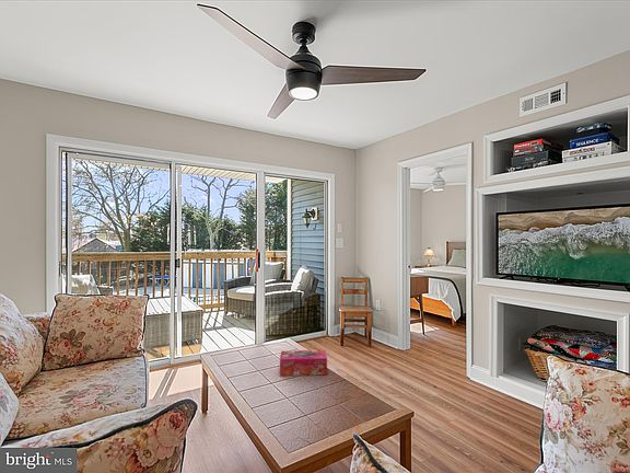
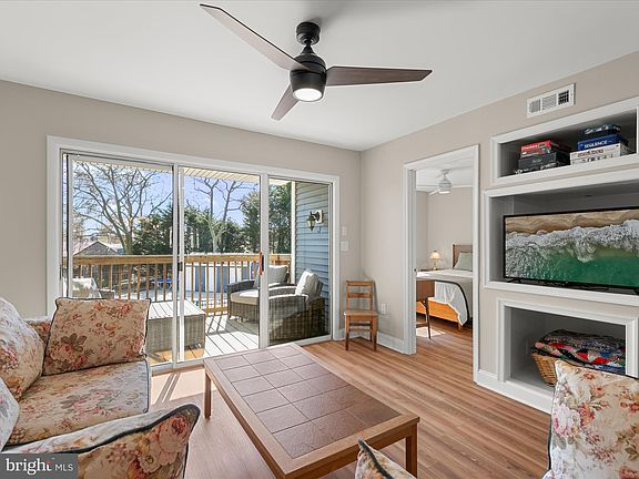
- tissue box (303, 362)
